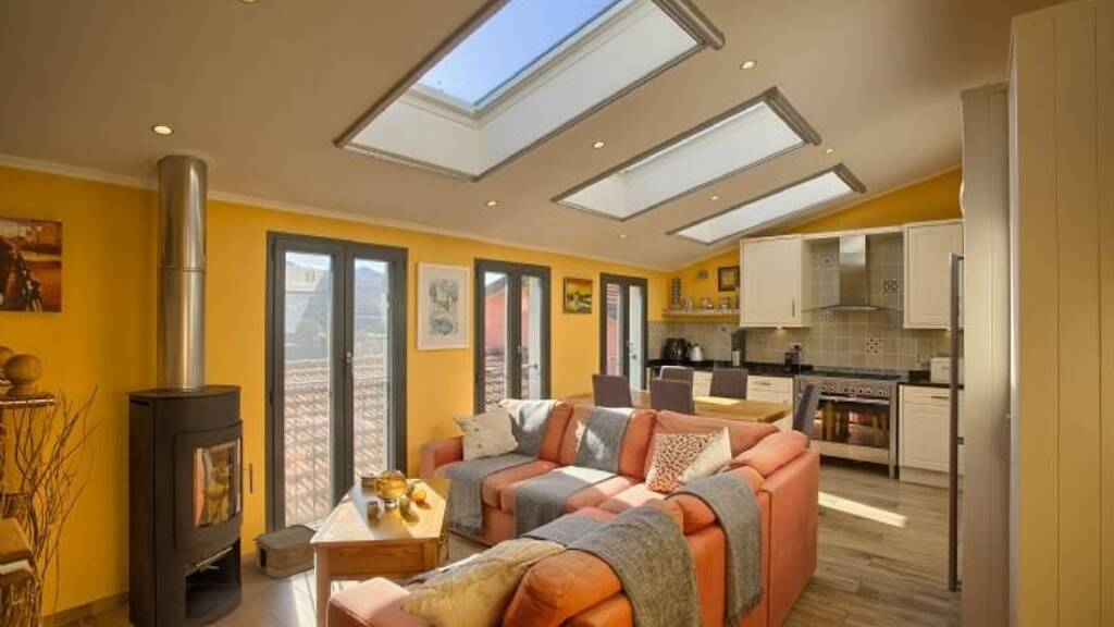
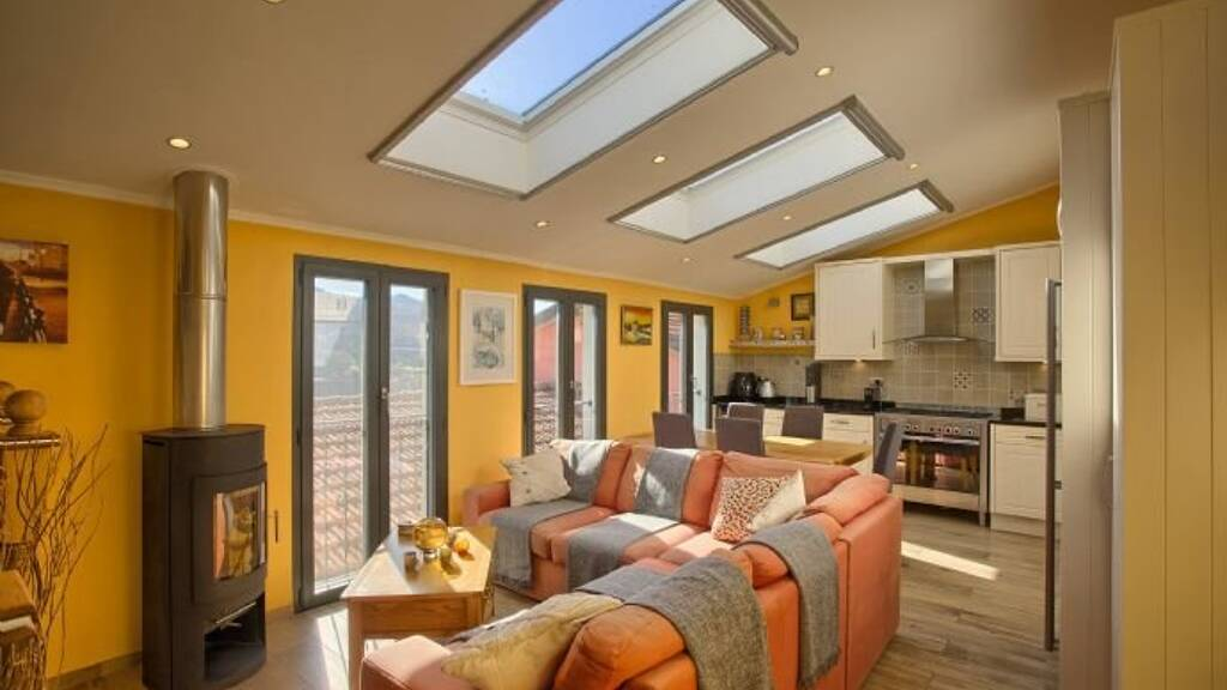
- woven basket (287, 550)
